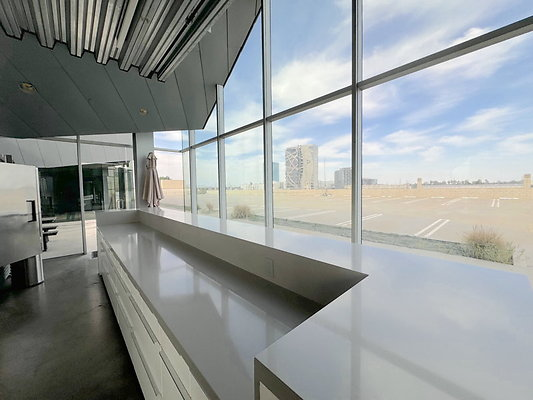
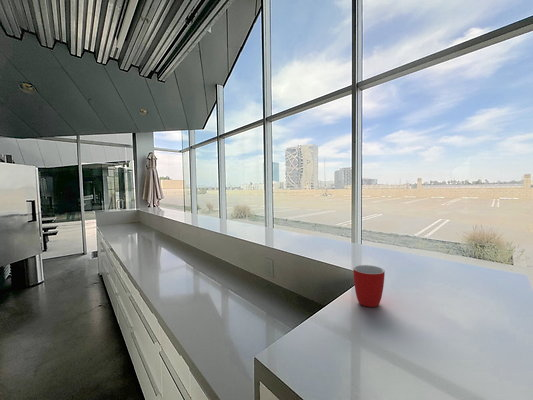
+ mug (369, 284)
